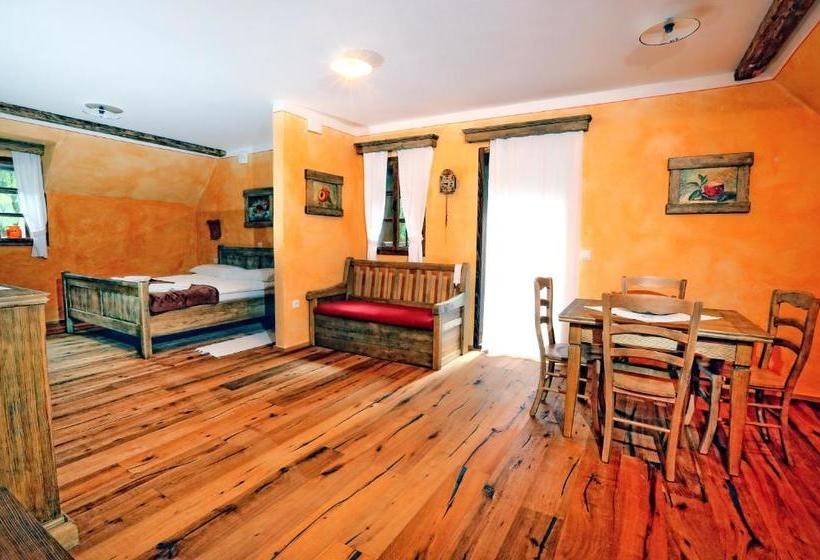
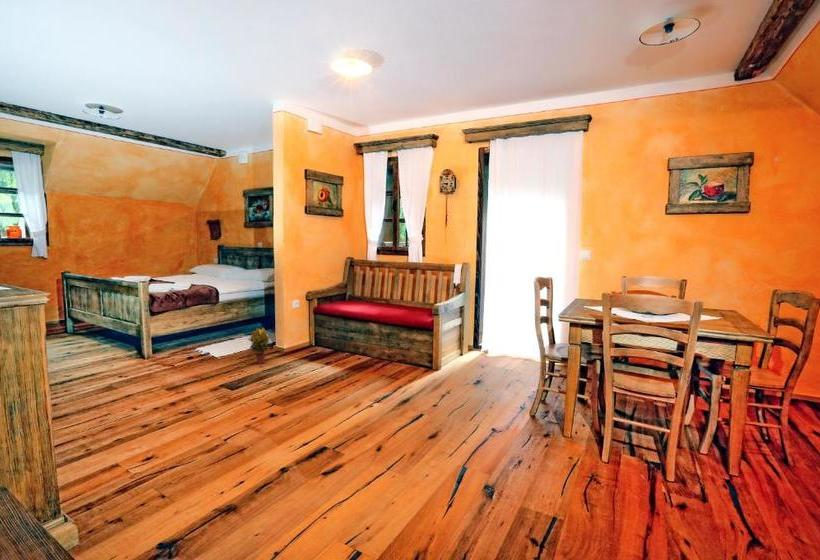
+ potted plant (260, 345)
